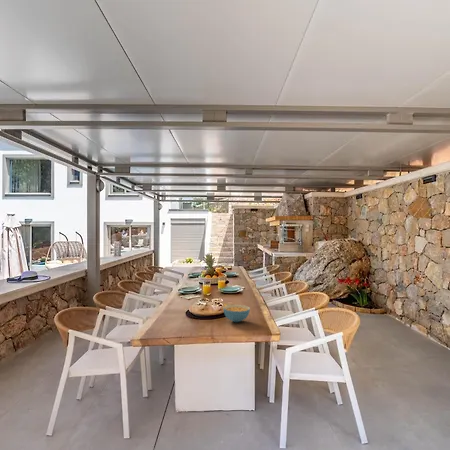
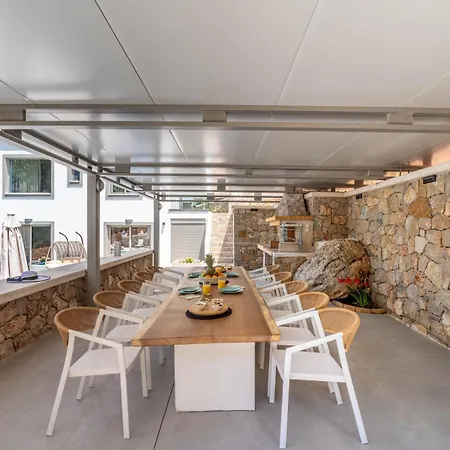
- cereal bowl (236, 314)
